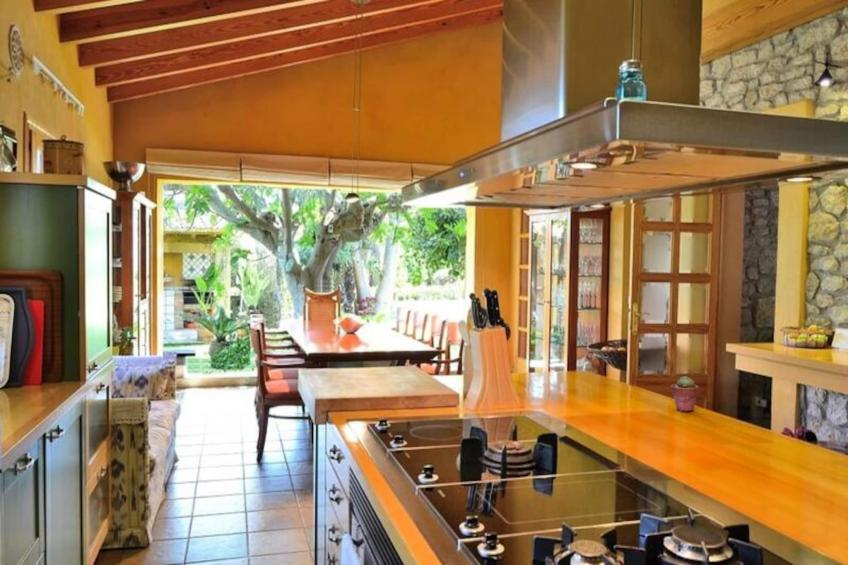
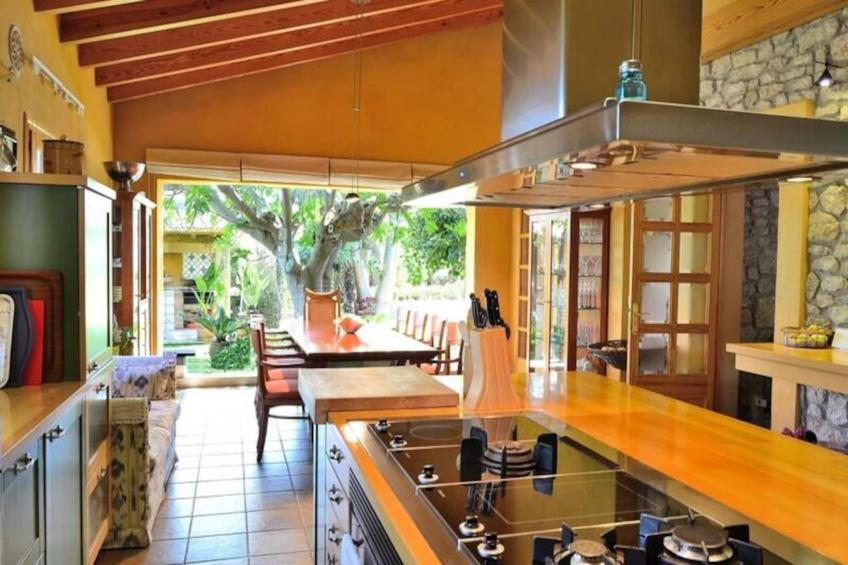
- potted succulent (684, 392)
